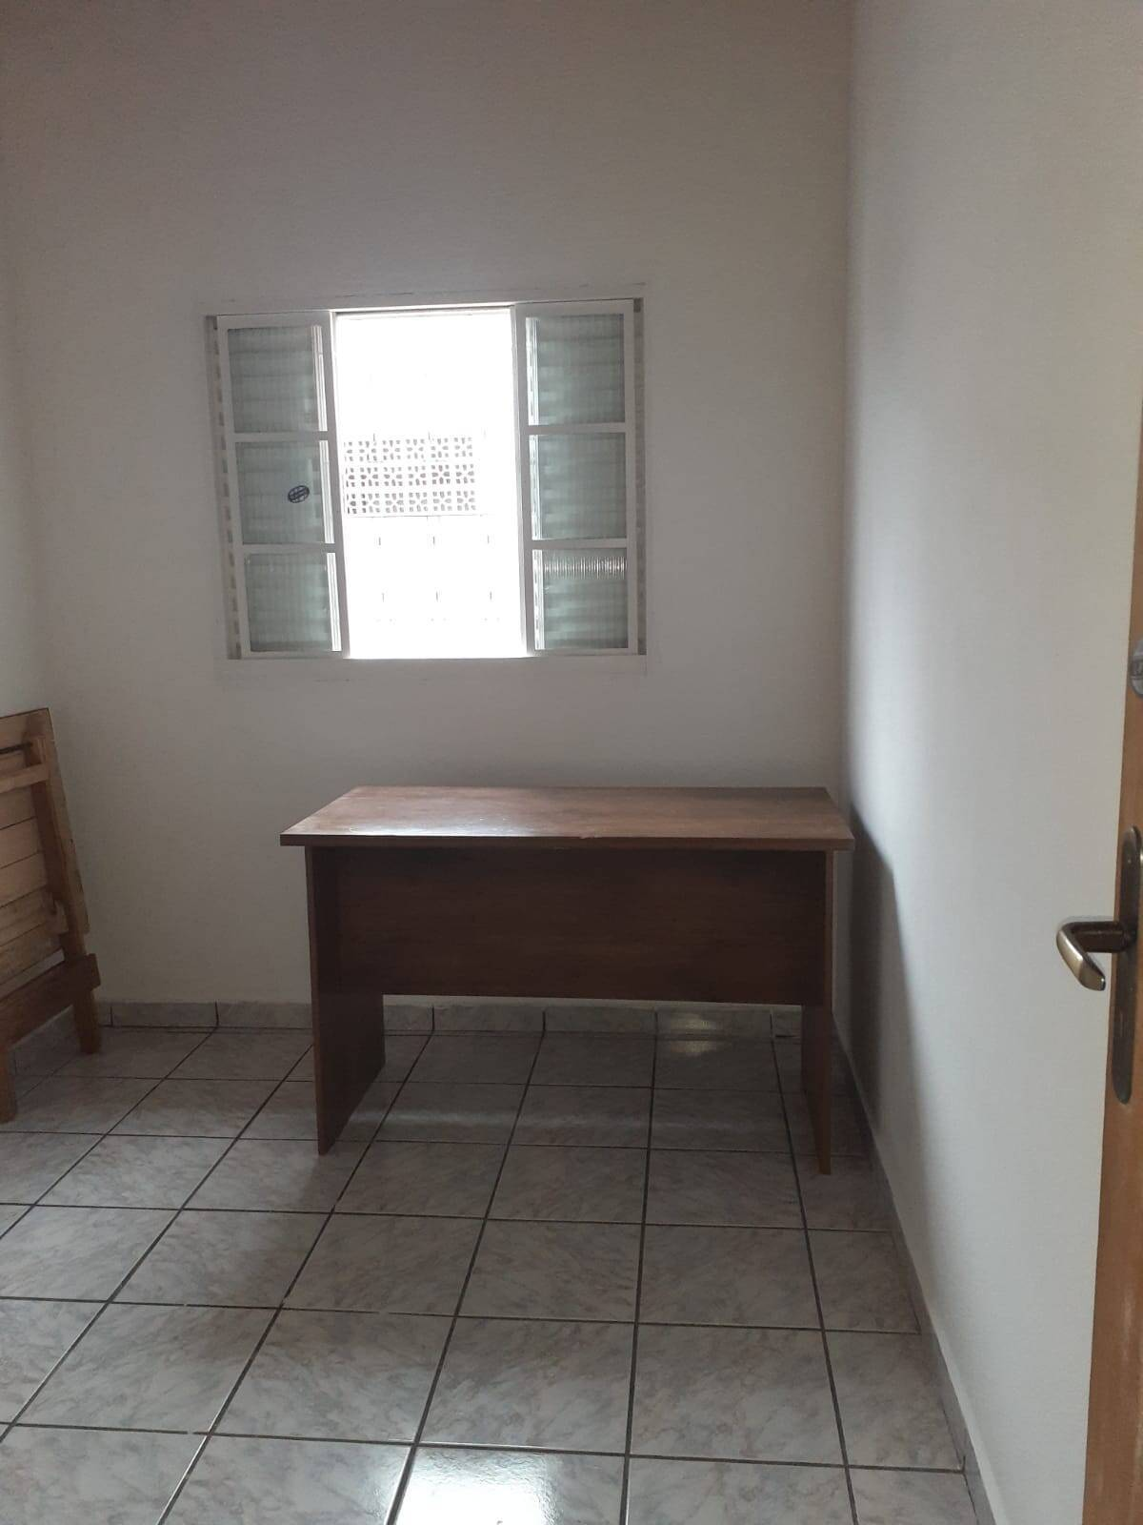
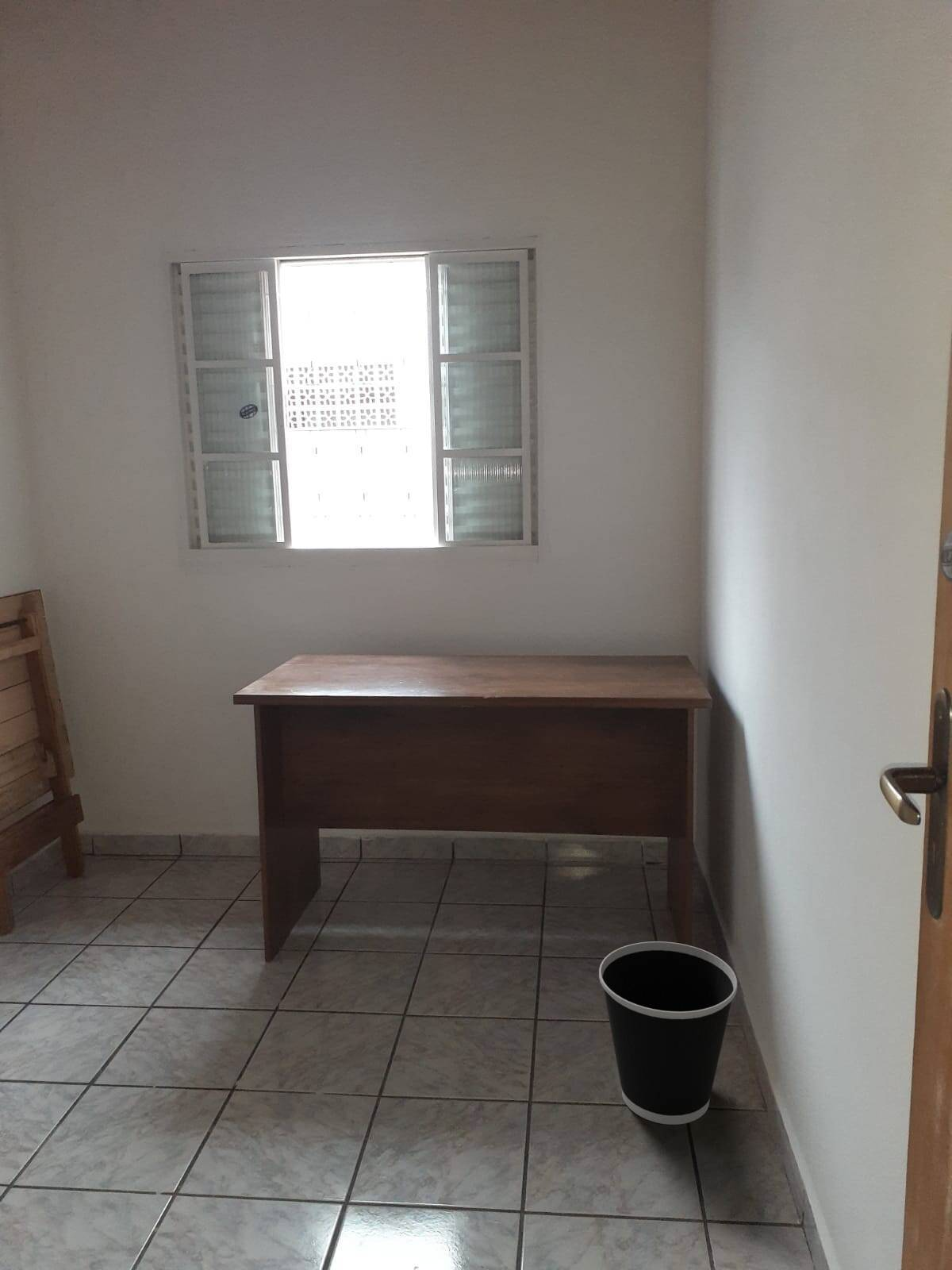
+ wastebasket (666, 1035)
